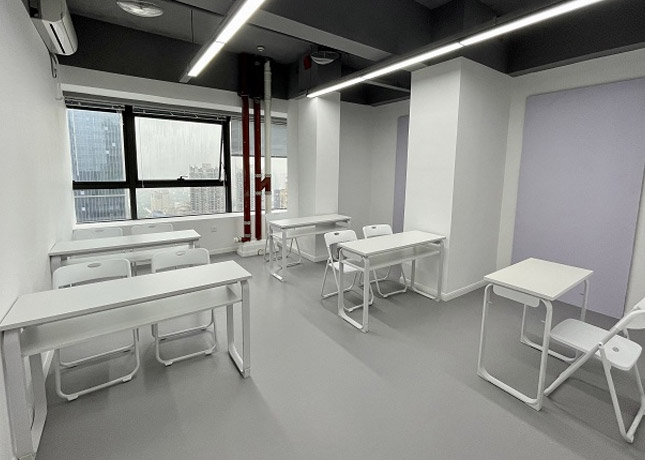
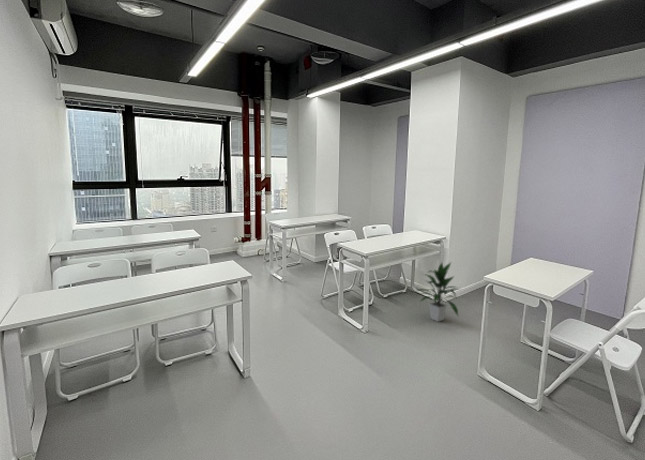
+ indoor plant (439, 292)
